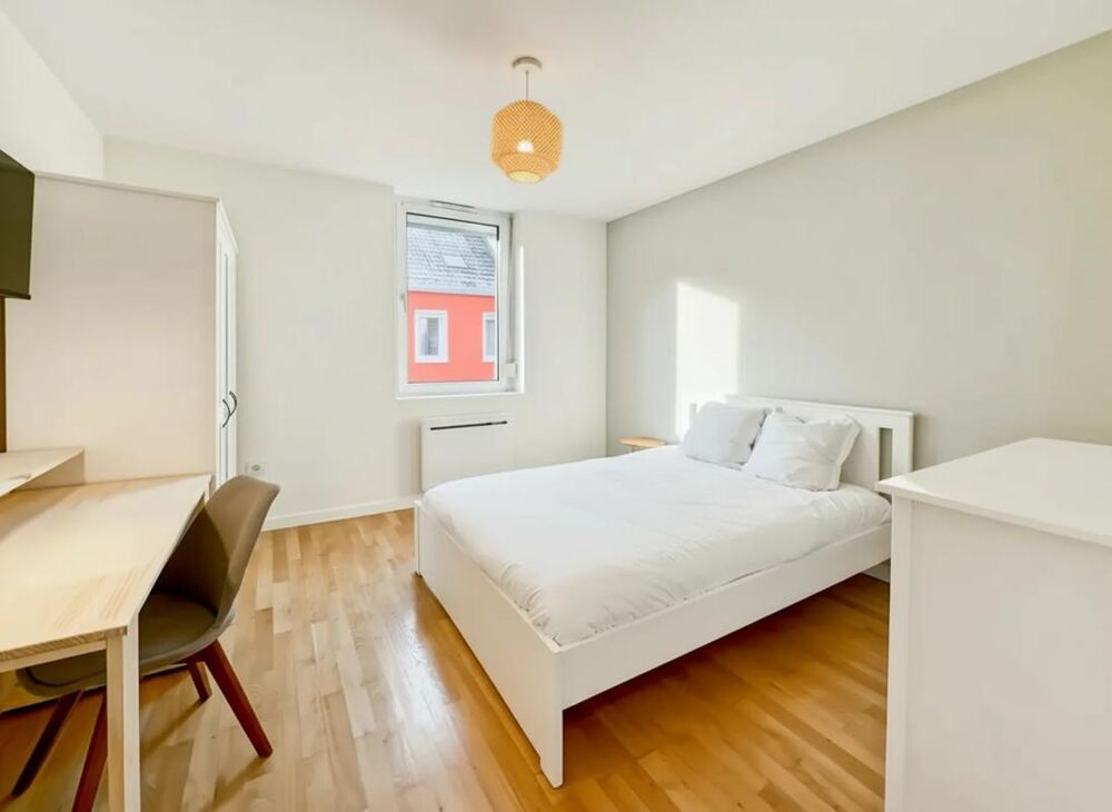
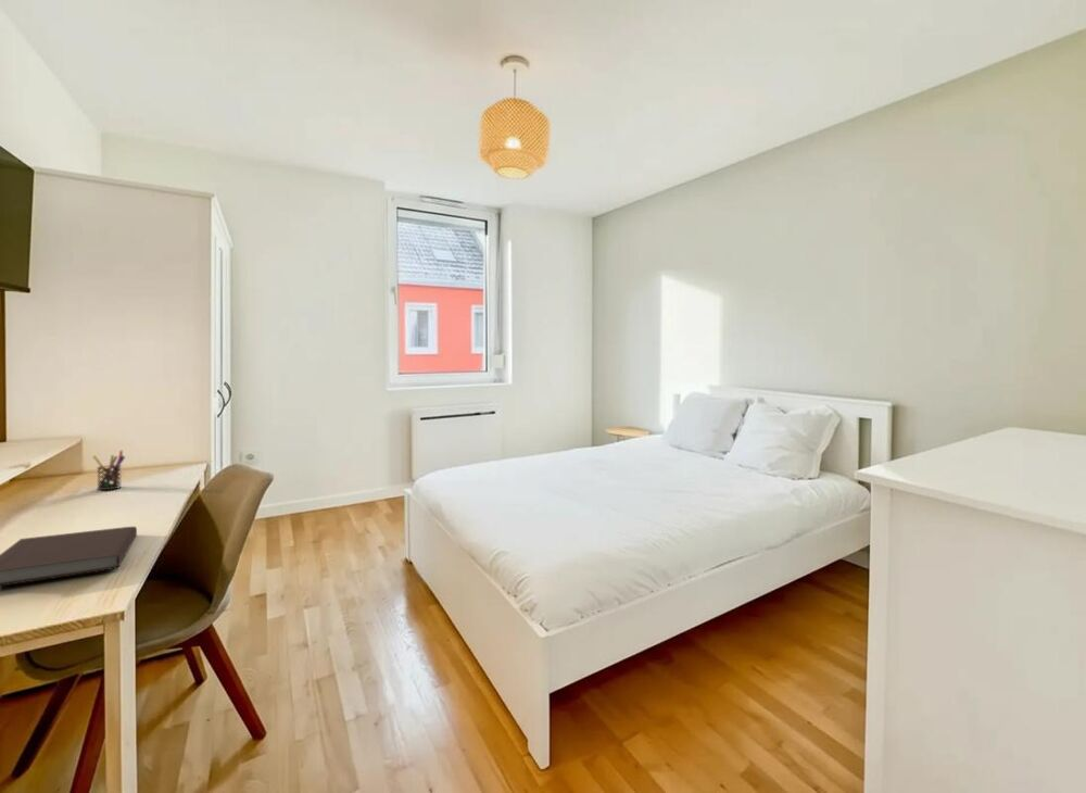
+ notebook (67, 553)
+ pen holder (111, 468)
